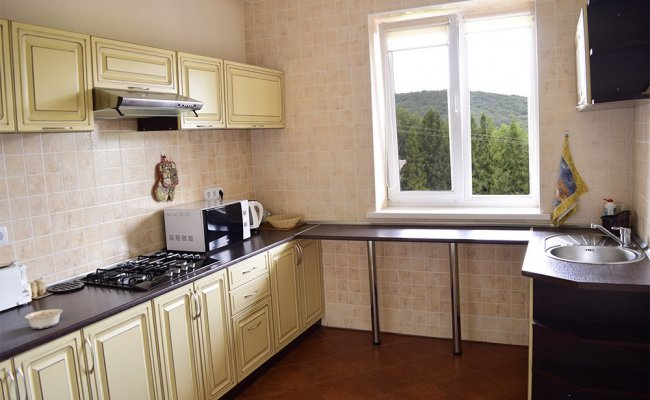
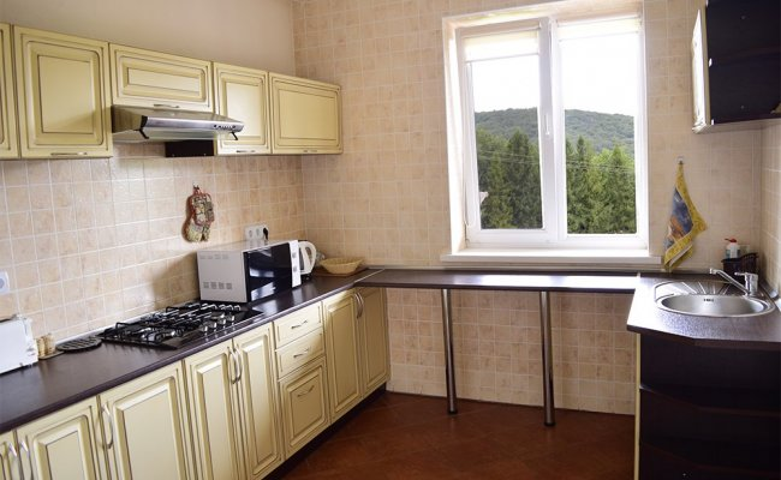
- legume (42, 318)
